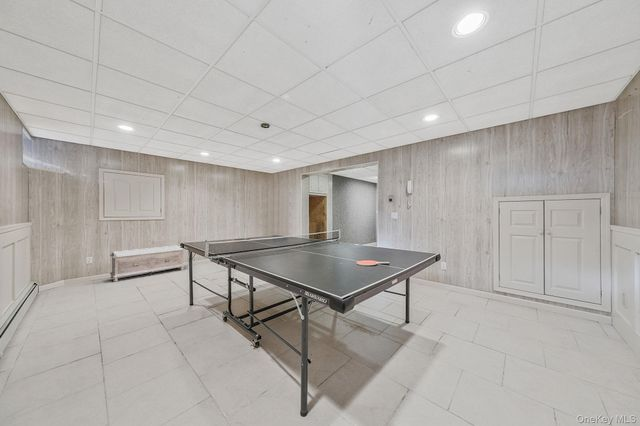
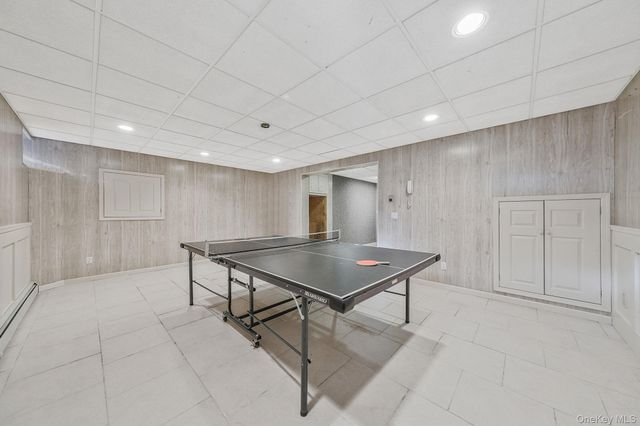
- bench (149, 261)
